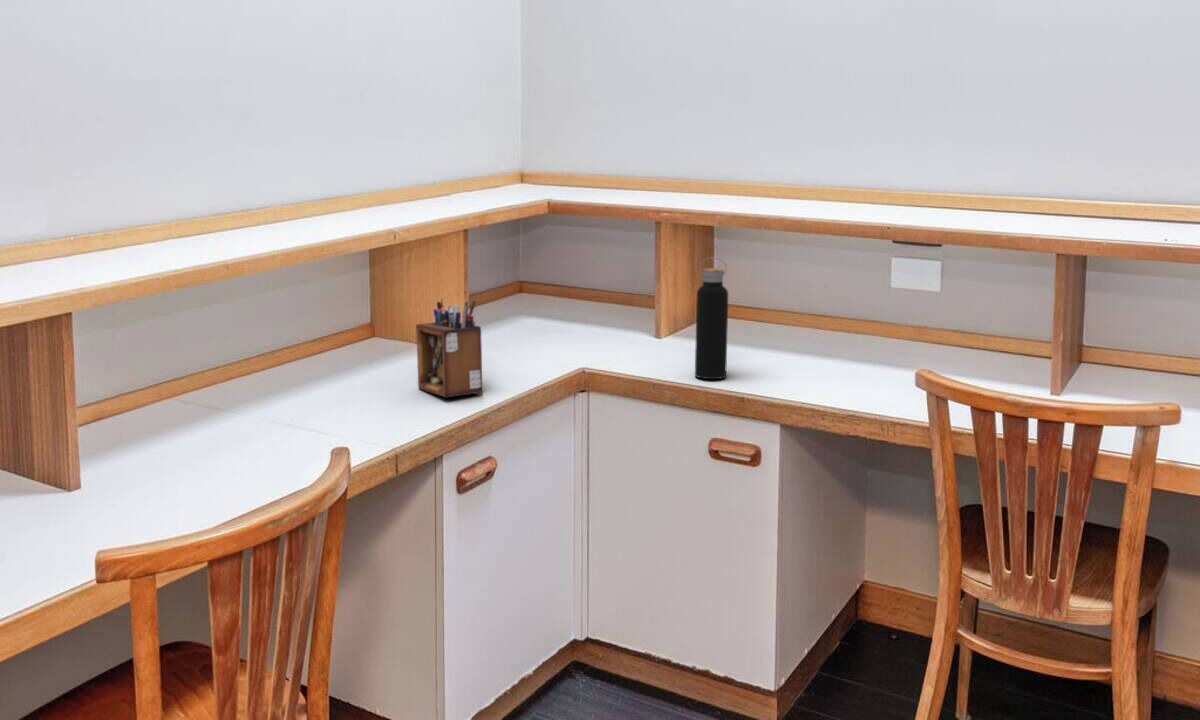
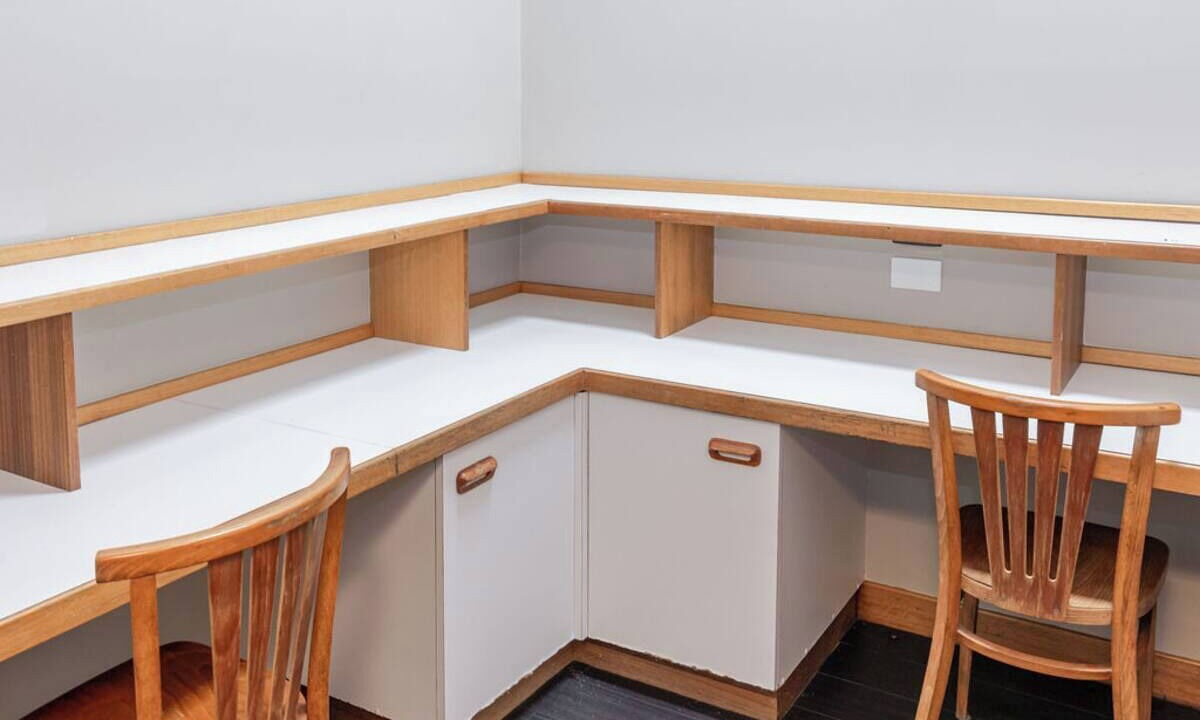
- desk organizer (448, 345)
- water bottle (711, 317)
